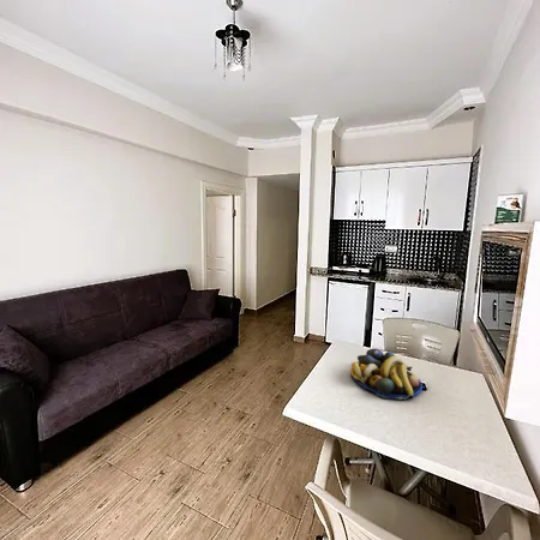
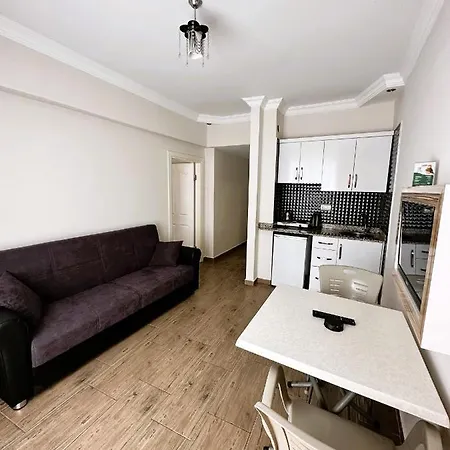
- fruit bowl (386, 367)
